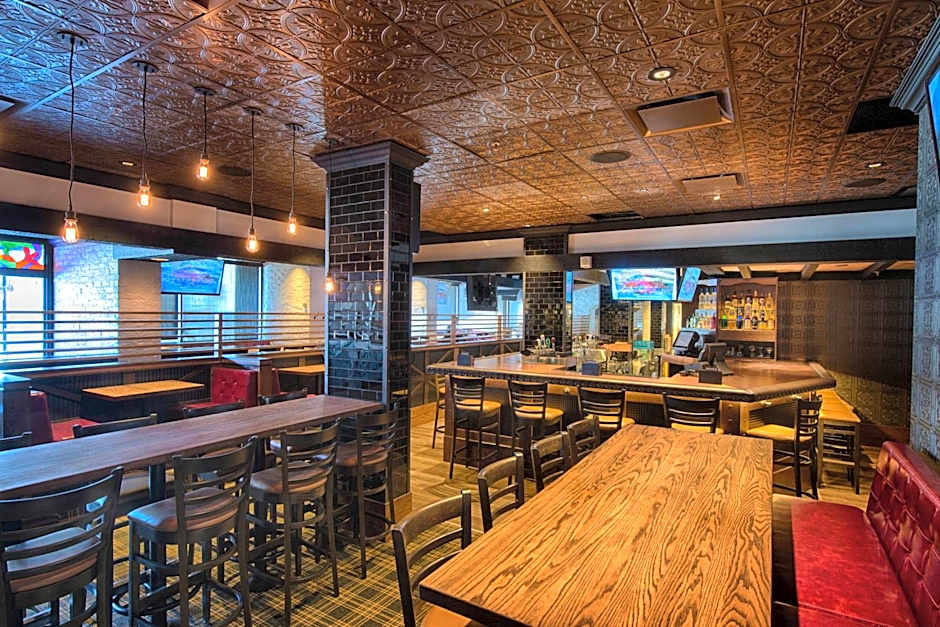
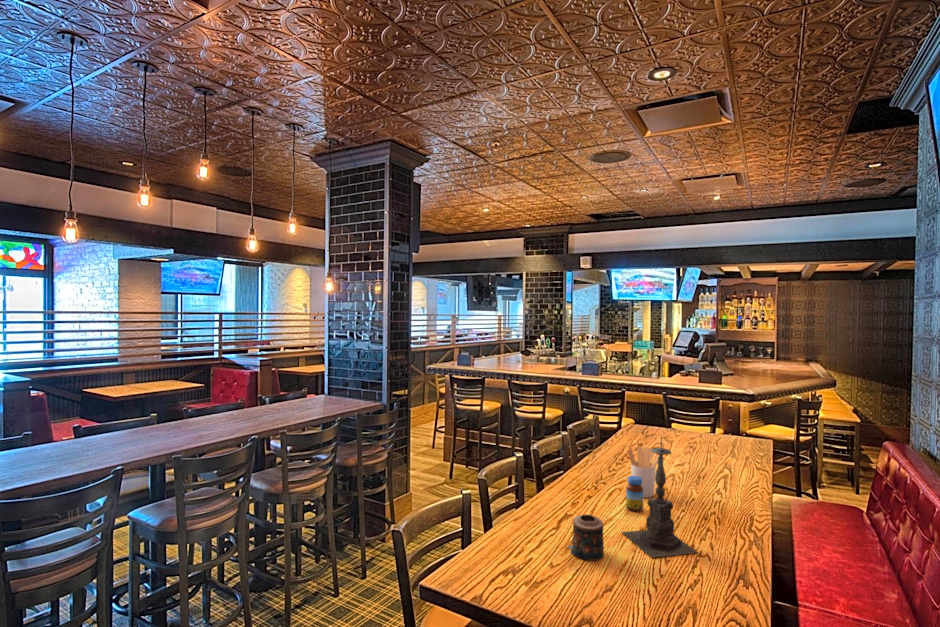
+ jar (634, 493)
+ candle holder (659, 488)
+ candle (584, 533)
+ utensil holder (643, 470)
